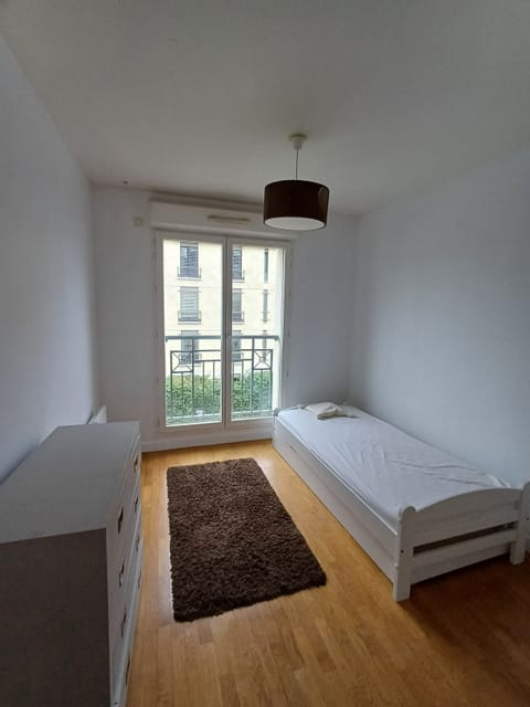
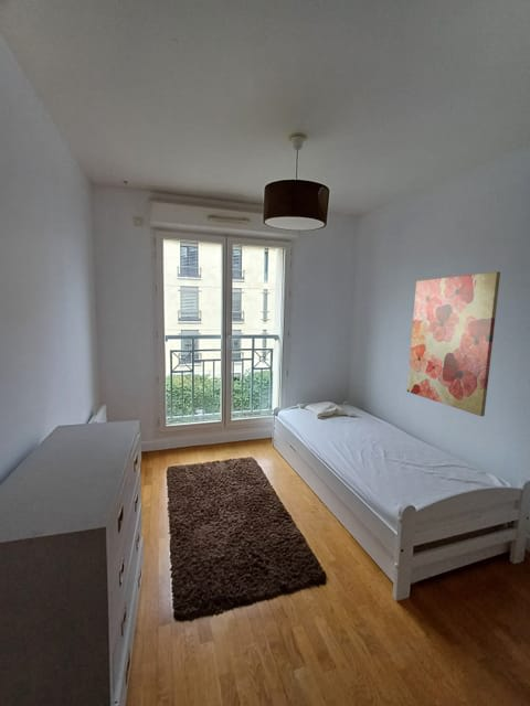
+ wall art (446, 341)
